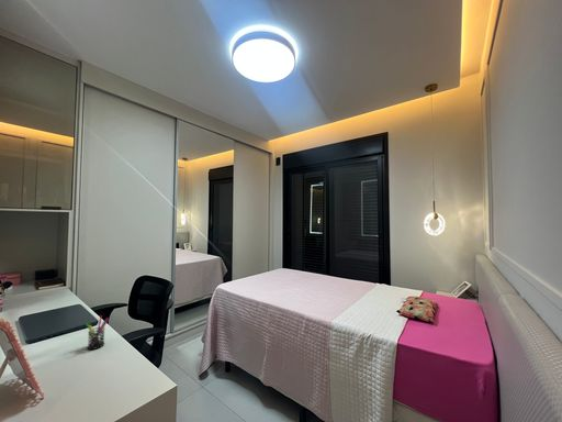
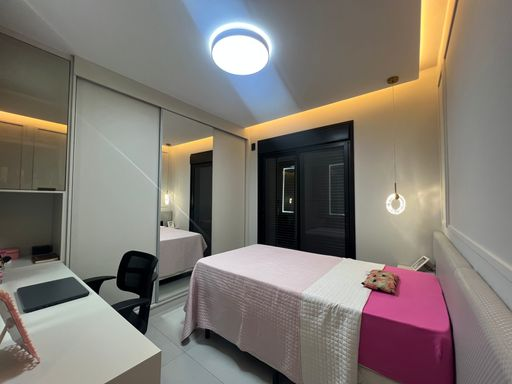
- pen holder (94, 331)
